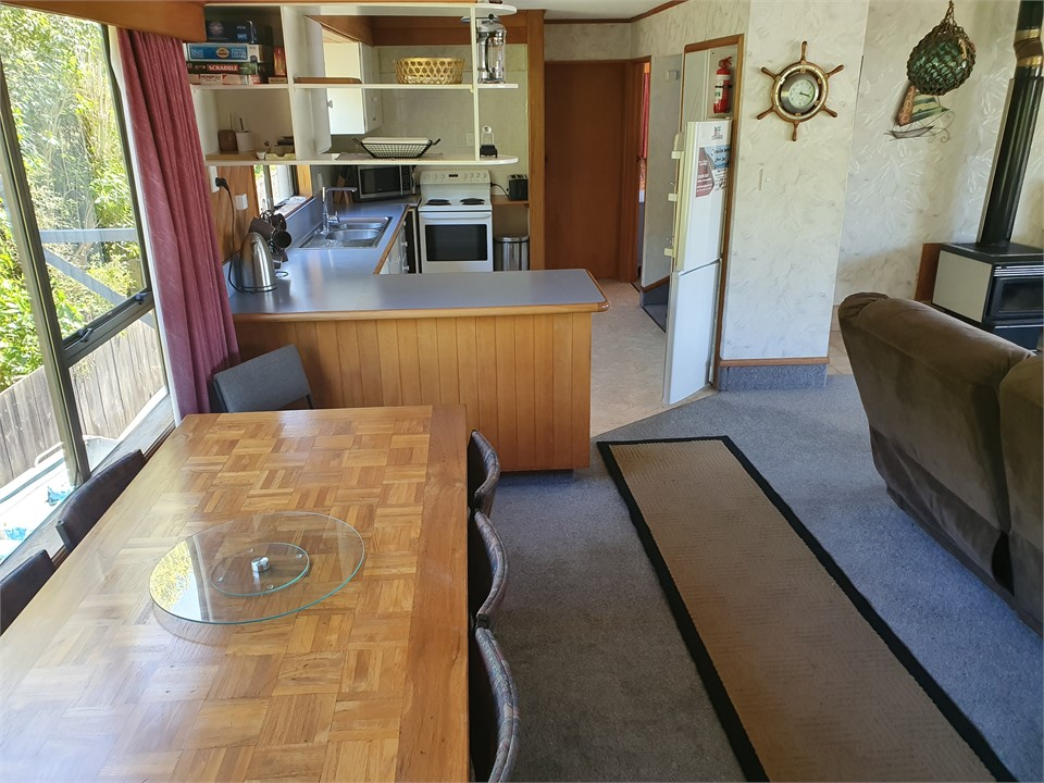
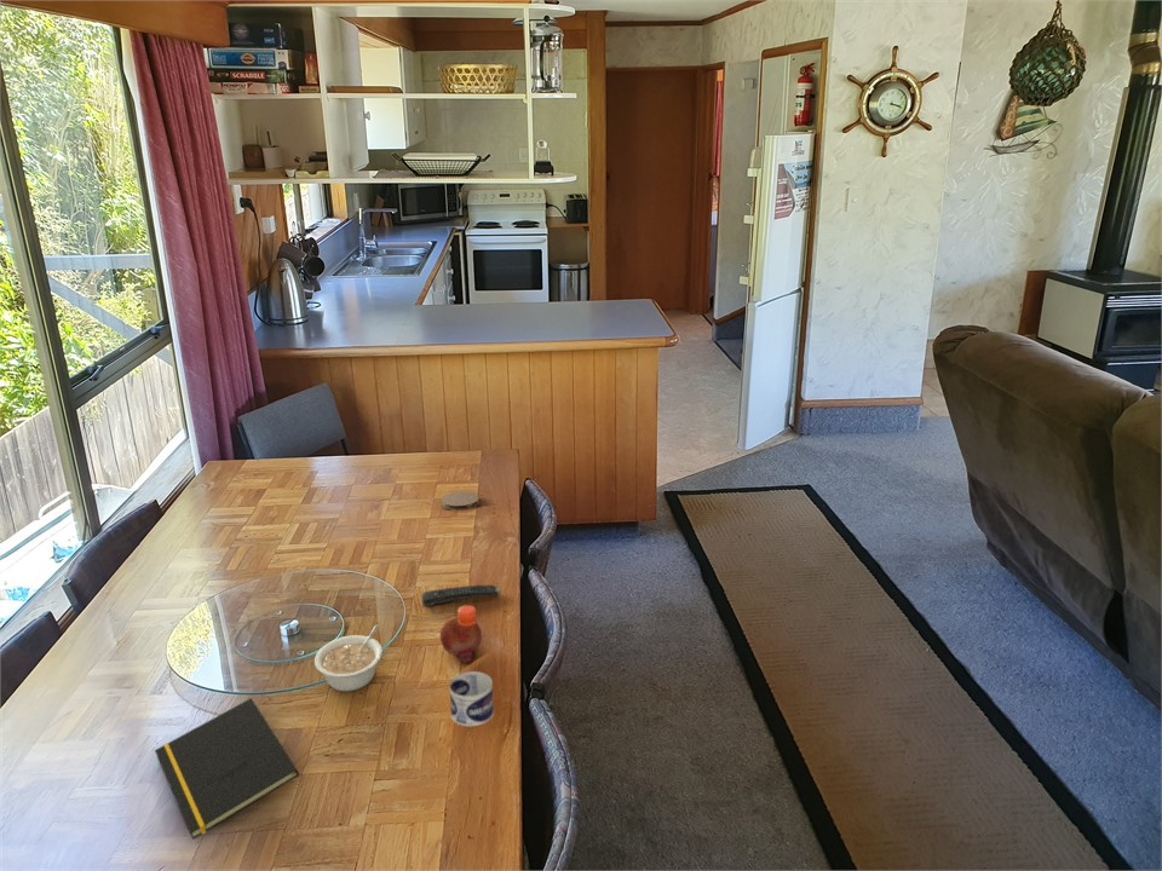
+ remote control (461, 593)
+ fruit (461, 635)
+ water bottle (471, 686)
+ legume (350, 662)
+ coaster (460, 501)
+ notepad (224, 762)
